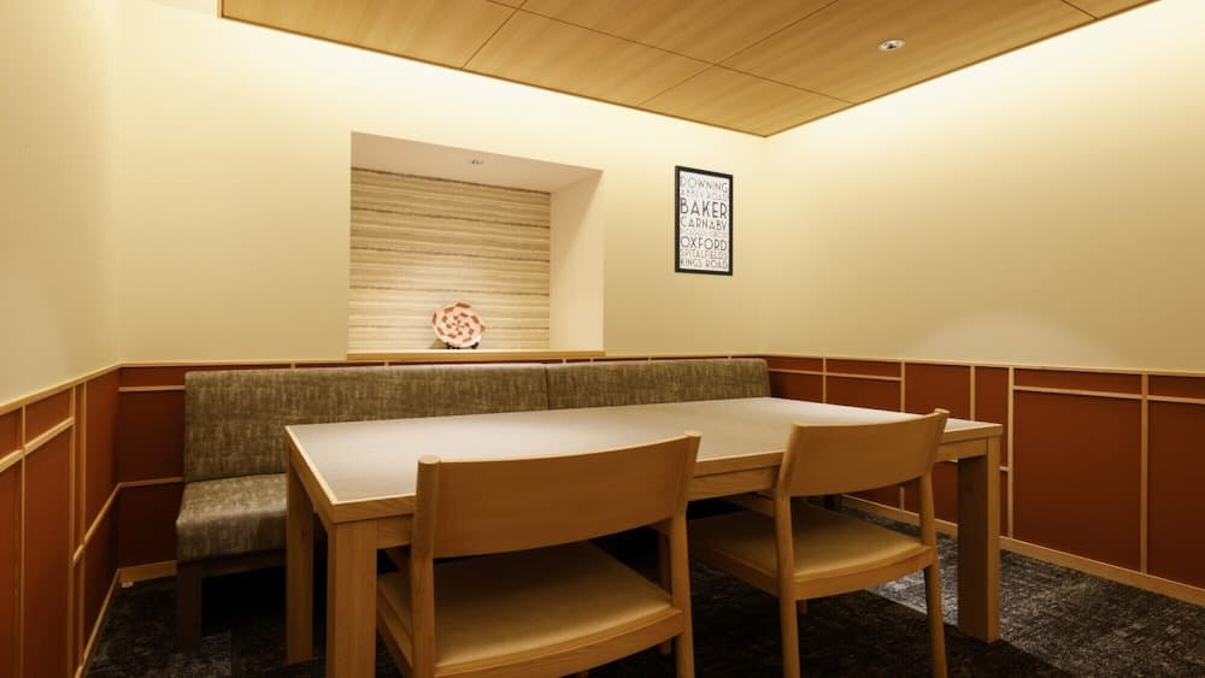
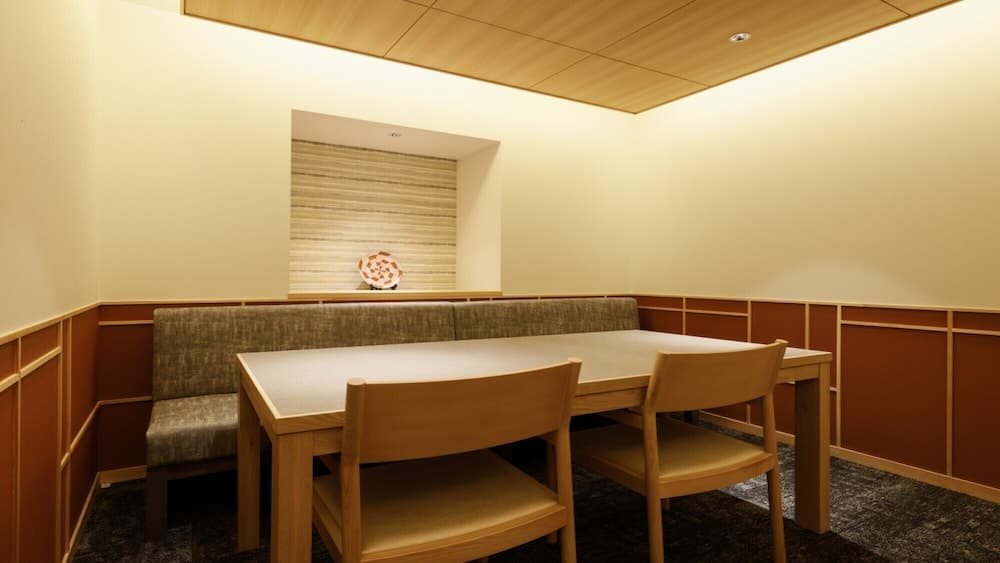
- wall art (704, 222)
